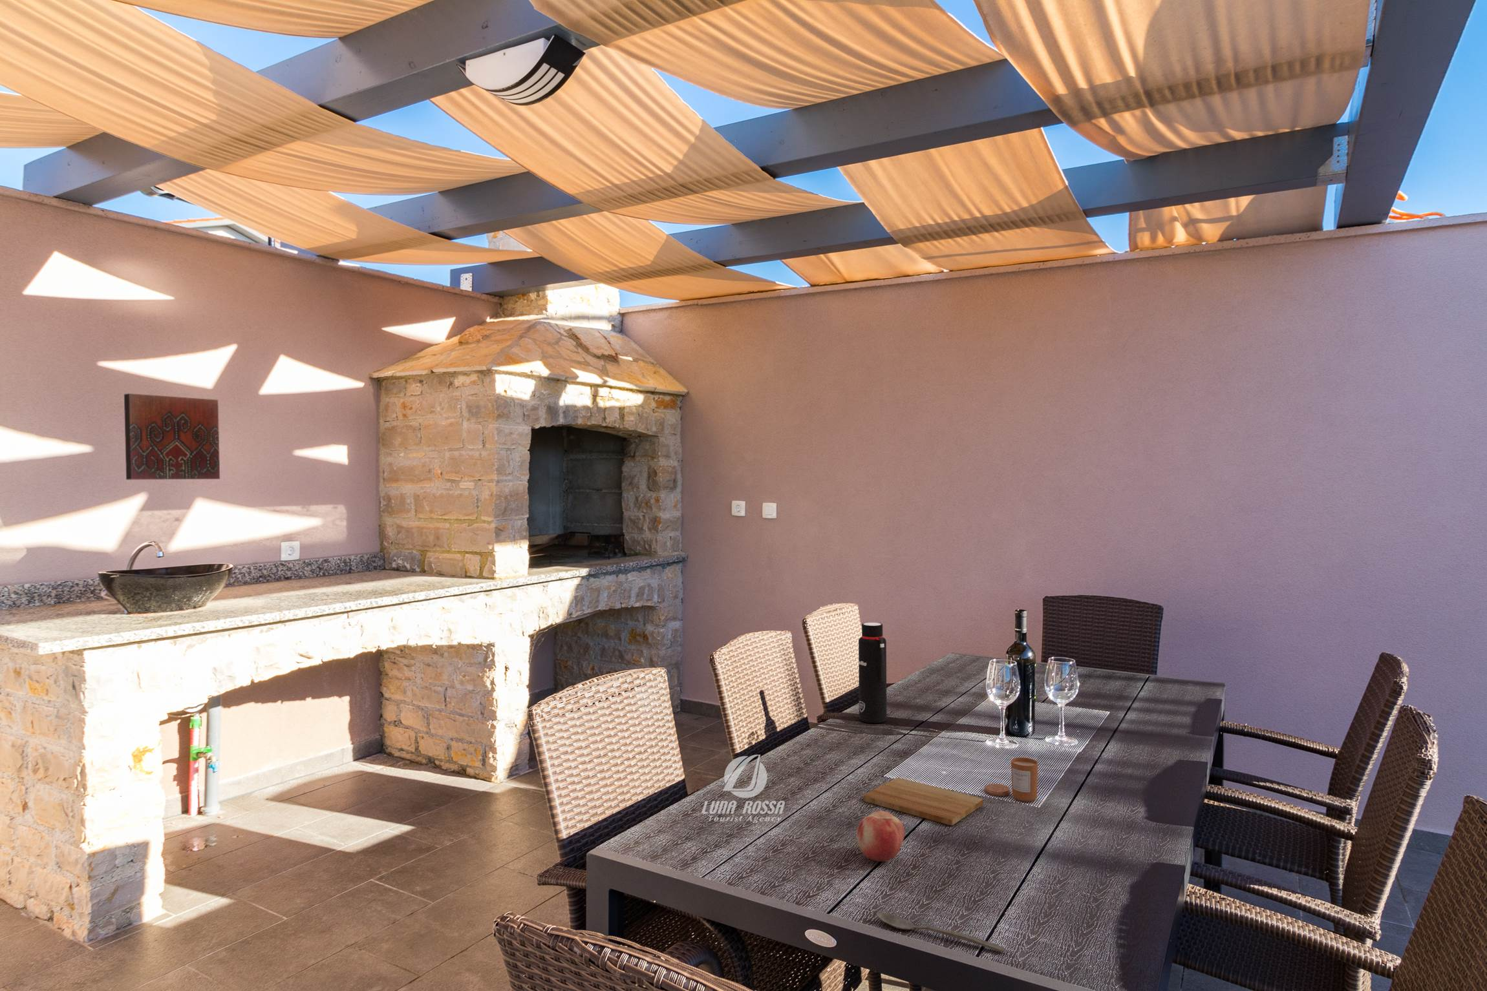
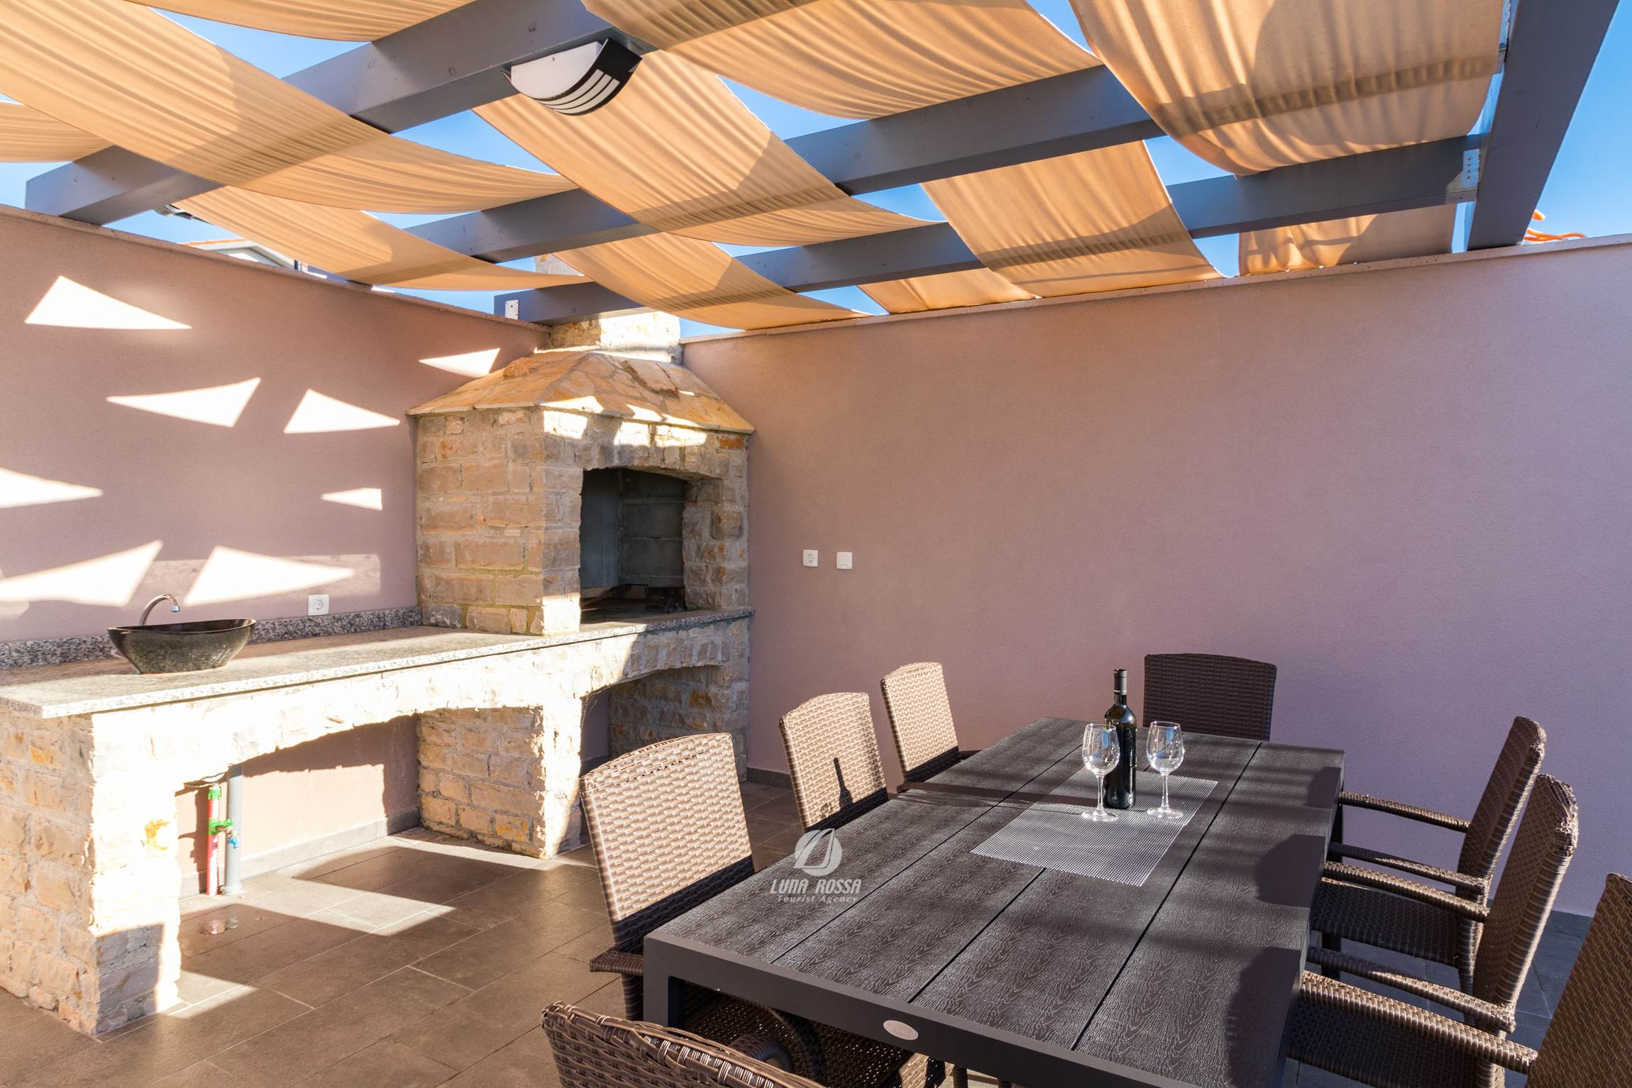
- fruit (881, 836)
- decorative tile (174, 438)
- spoon (938, 931)
- candle (1012, 776)
- cutting board (923, 800)
- water bottle (873, 671)
